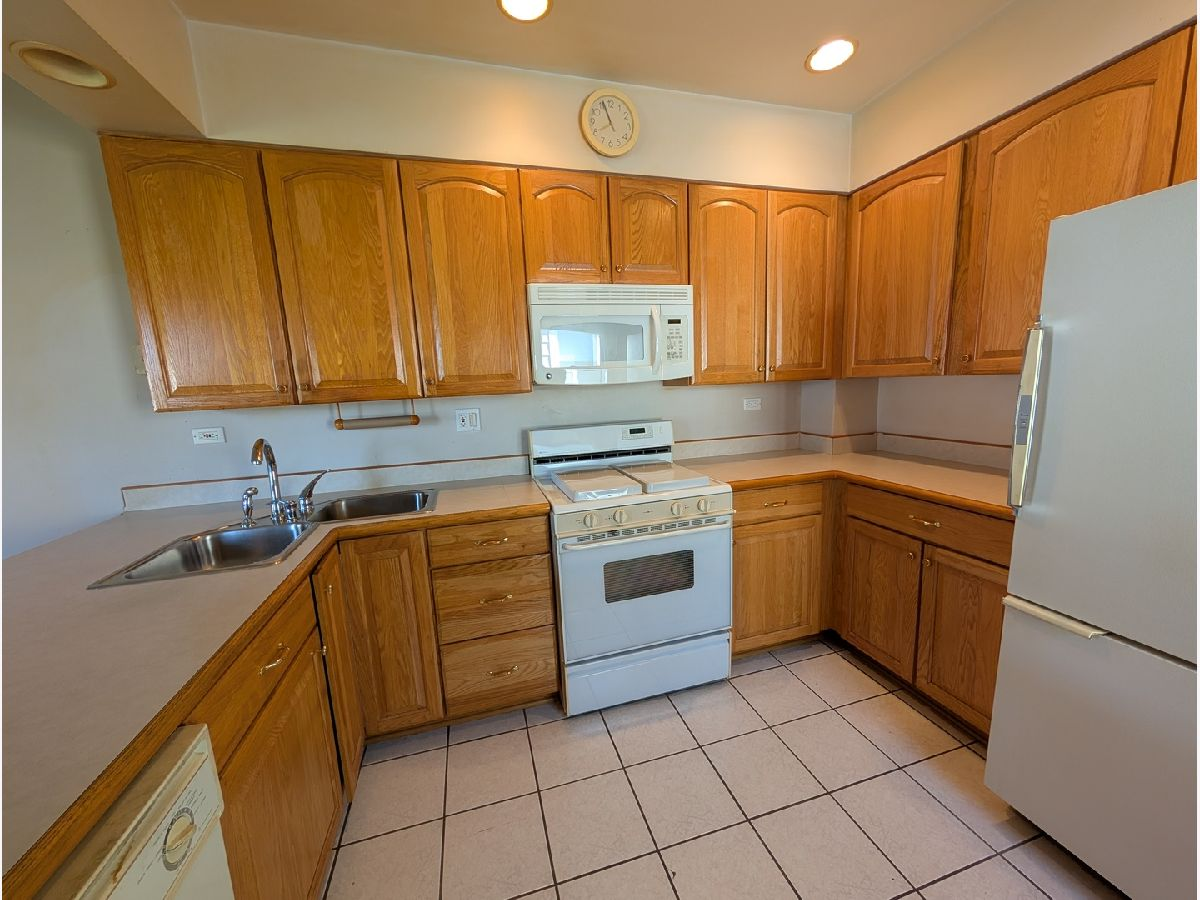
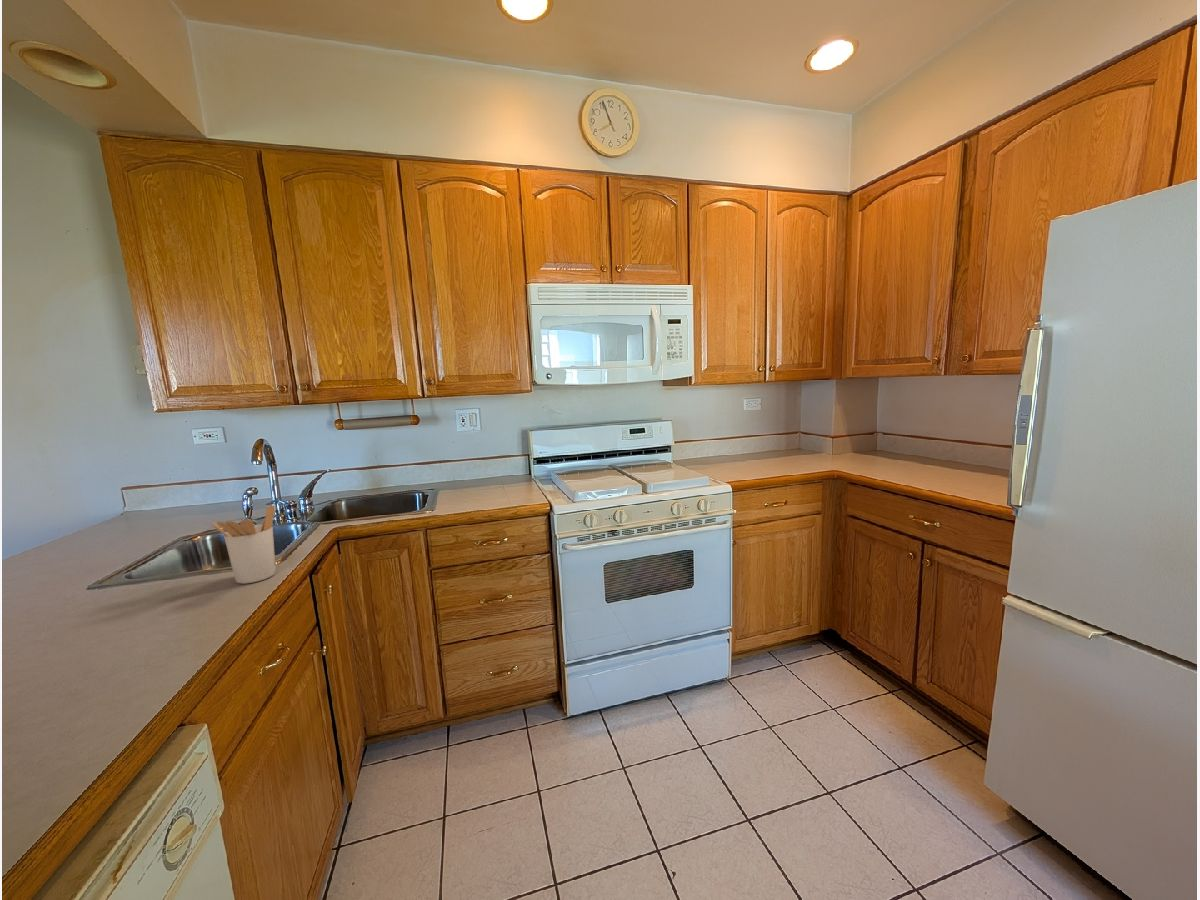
+ utensil holder (247, 545)
